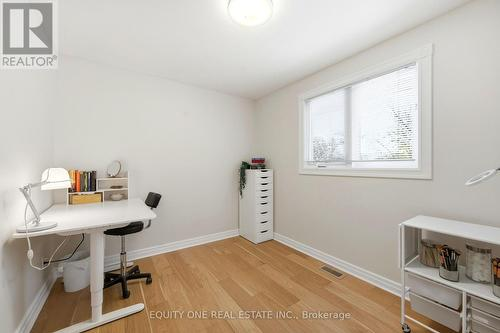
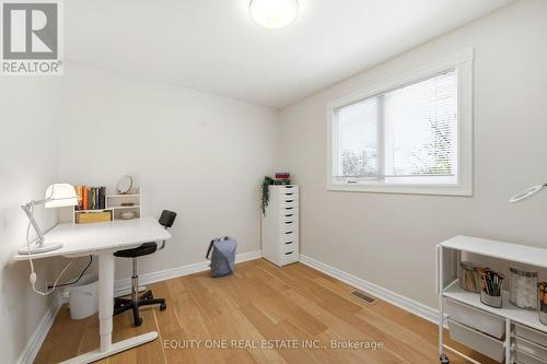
+ backpack (221, 255)
